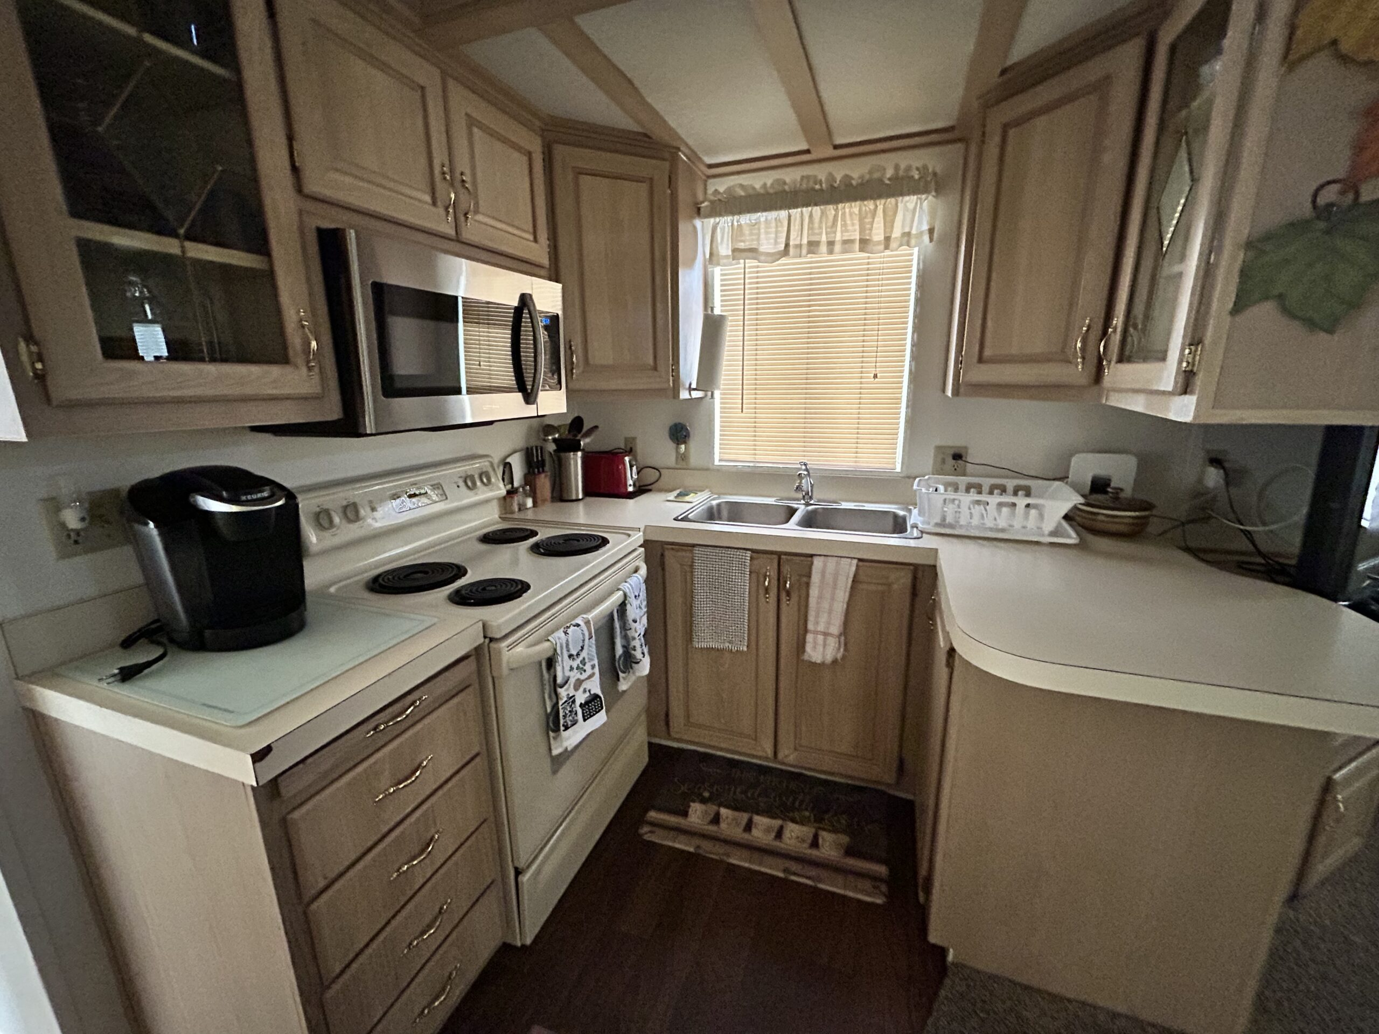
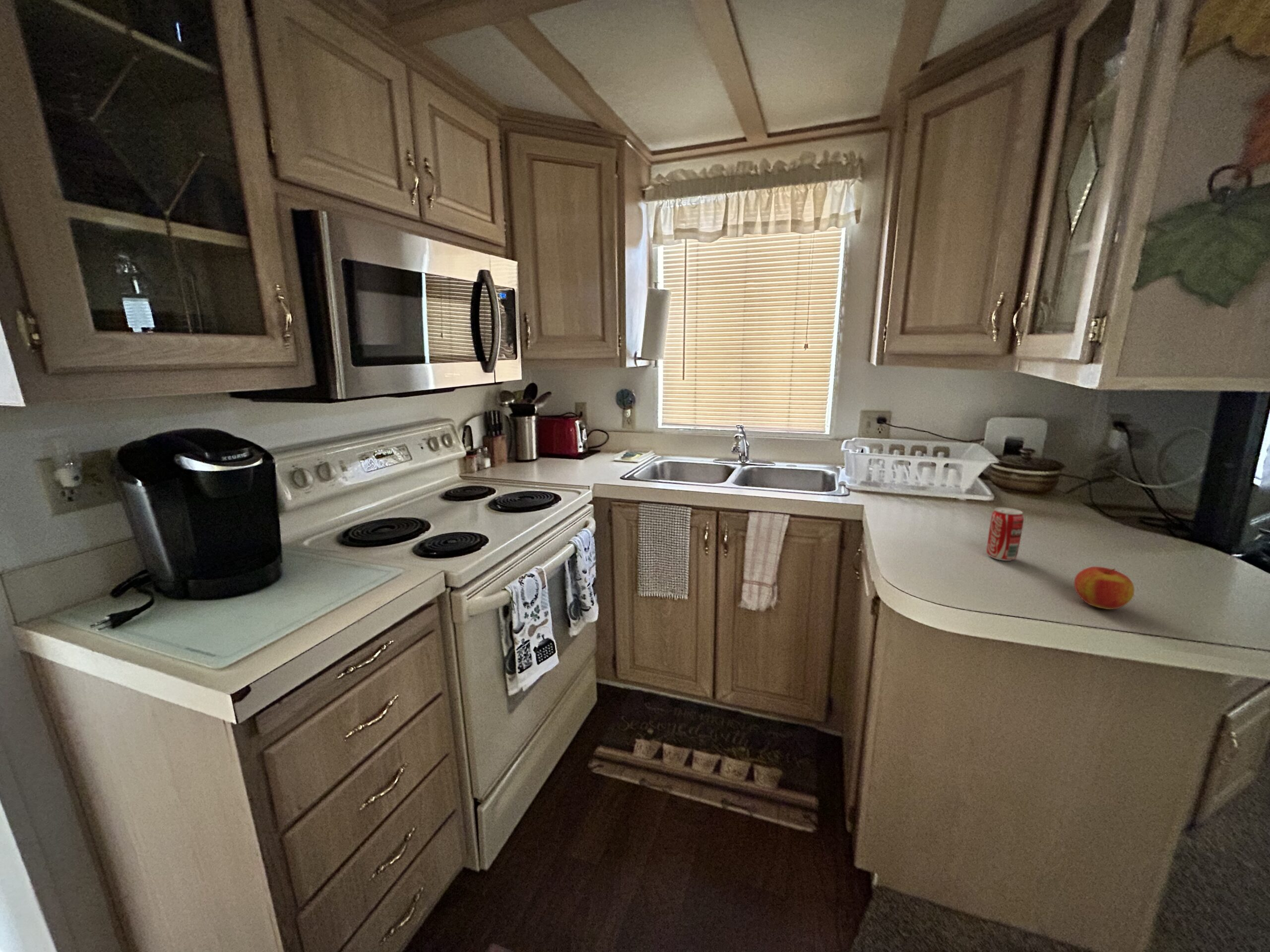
+ apple (1103, 587)
+ beverage can (1005, 534)
